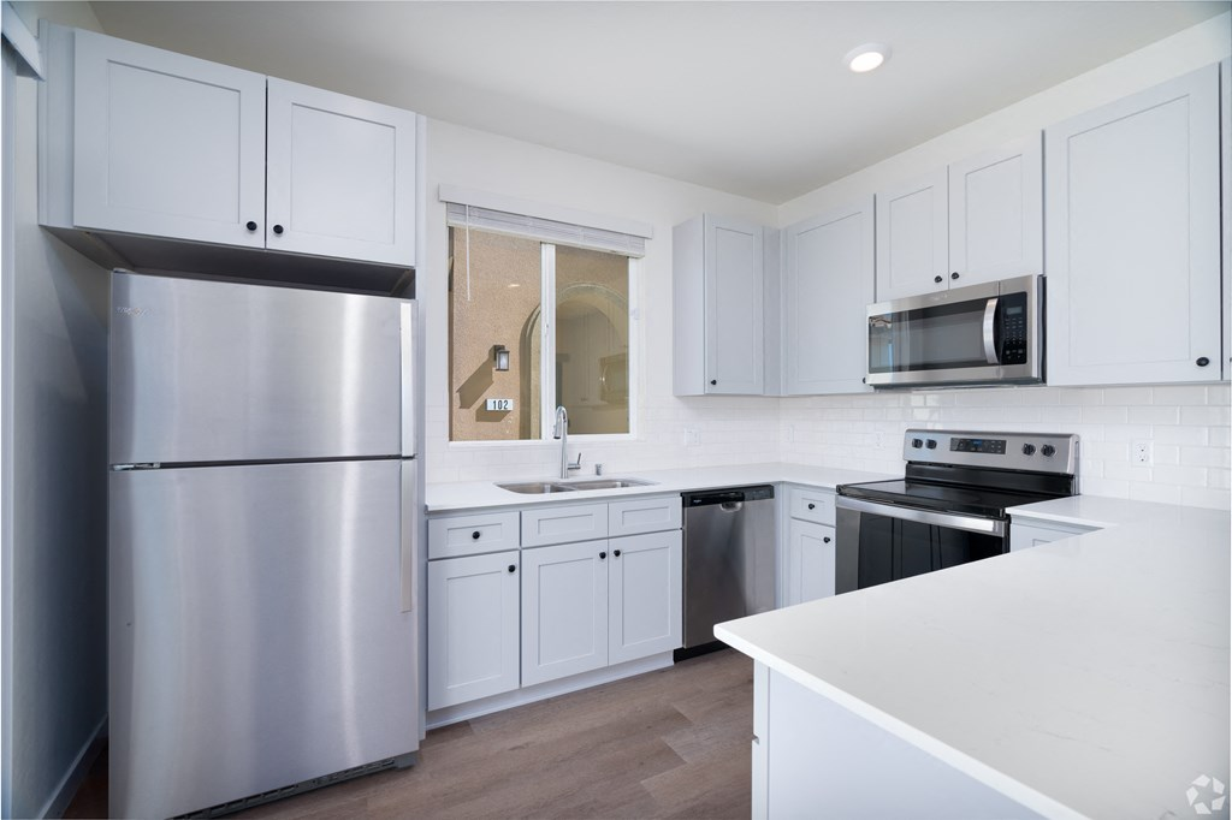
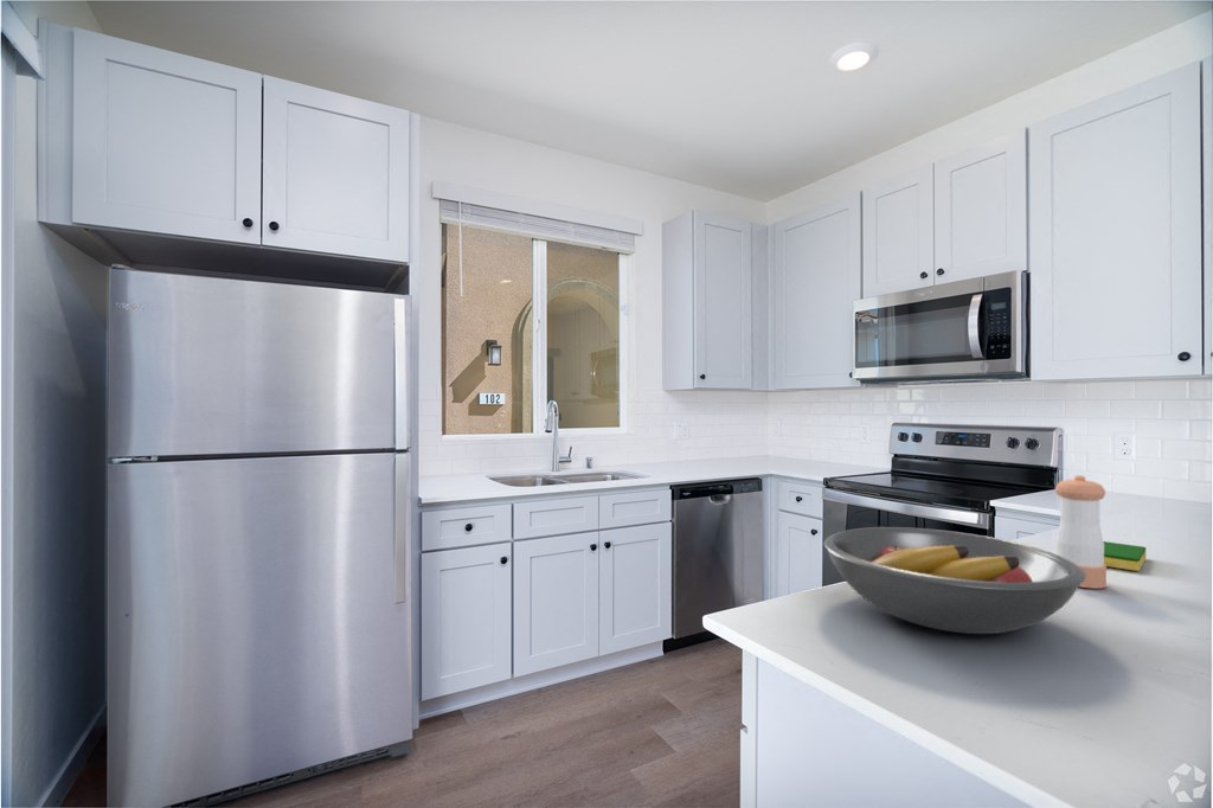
+ pepper shaker (1079, 528)
+ dish sponge (1118, 554)
+ fruit bowl (941, 573)
